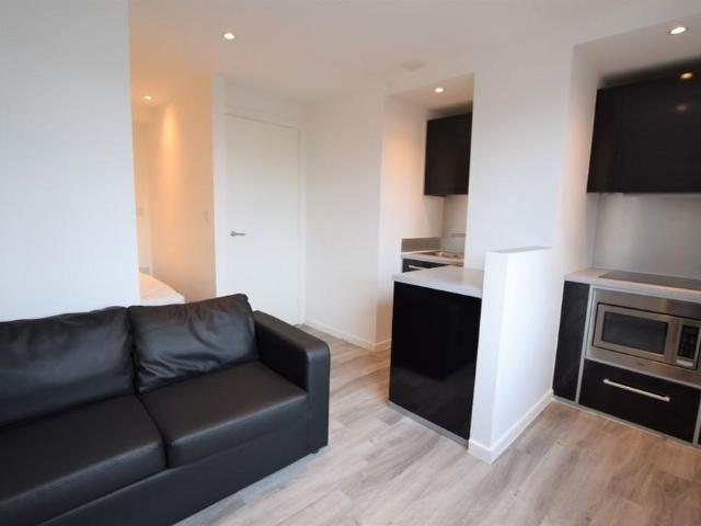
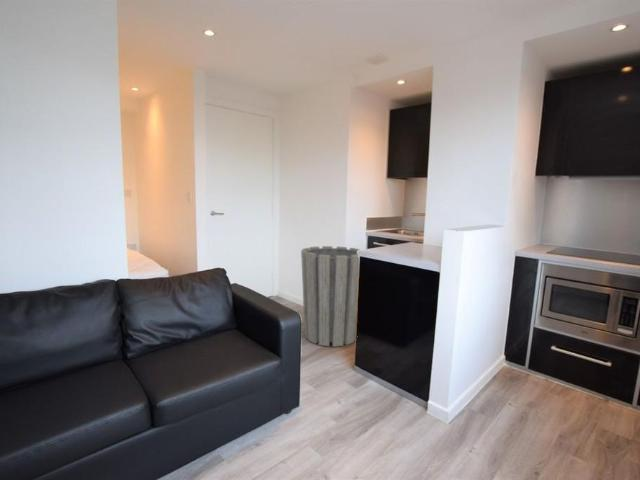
+ trash can (332, 293)
